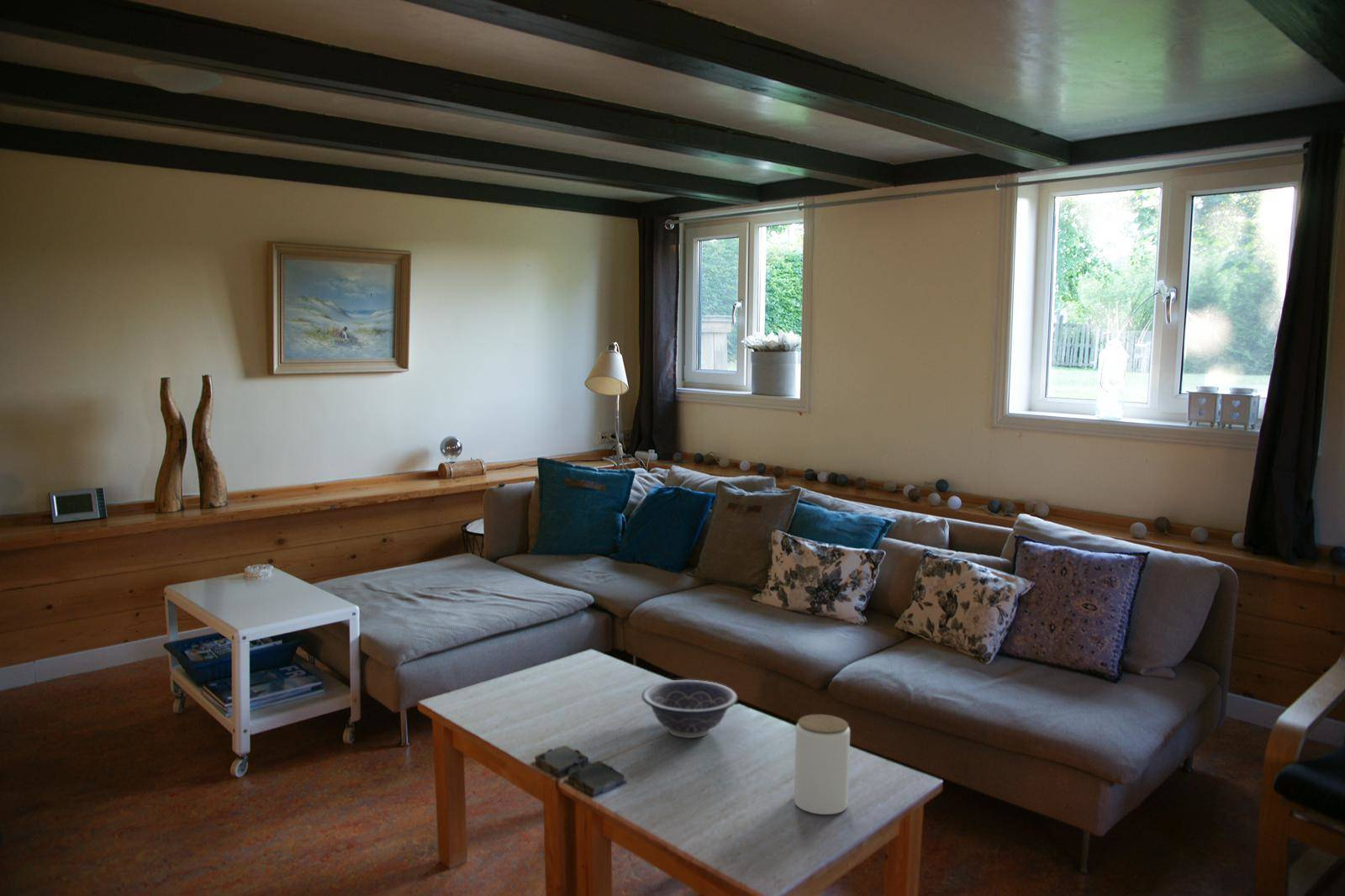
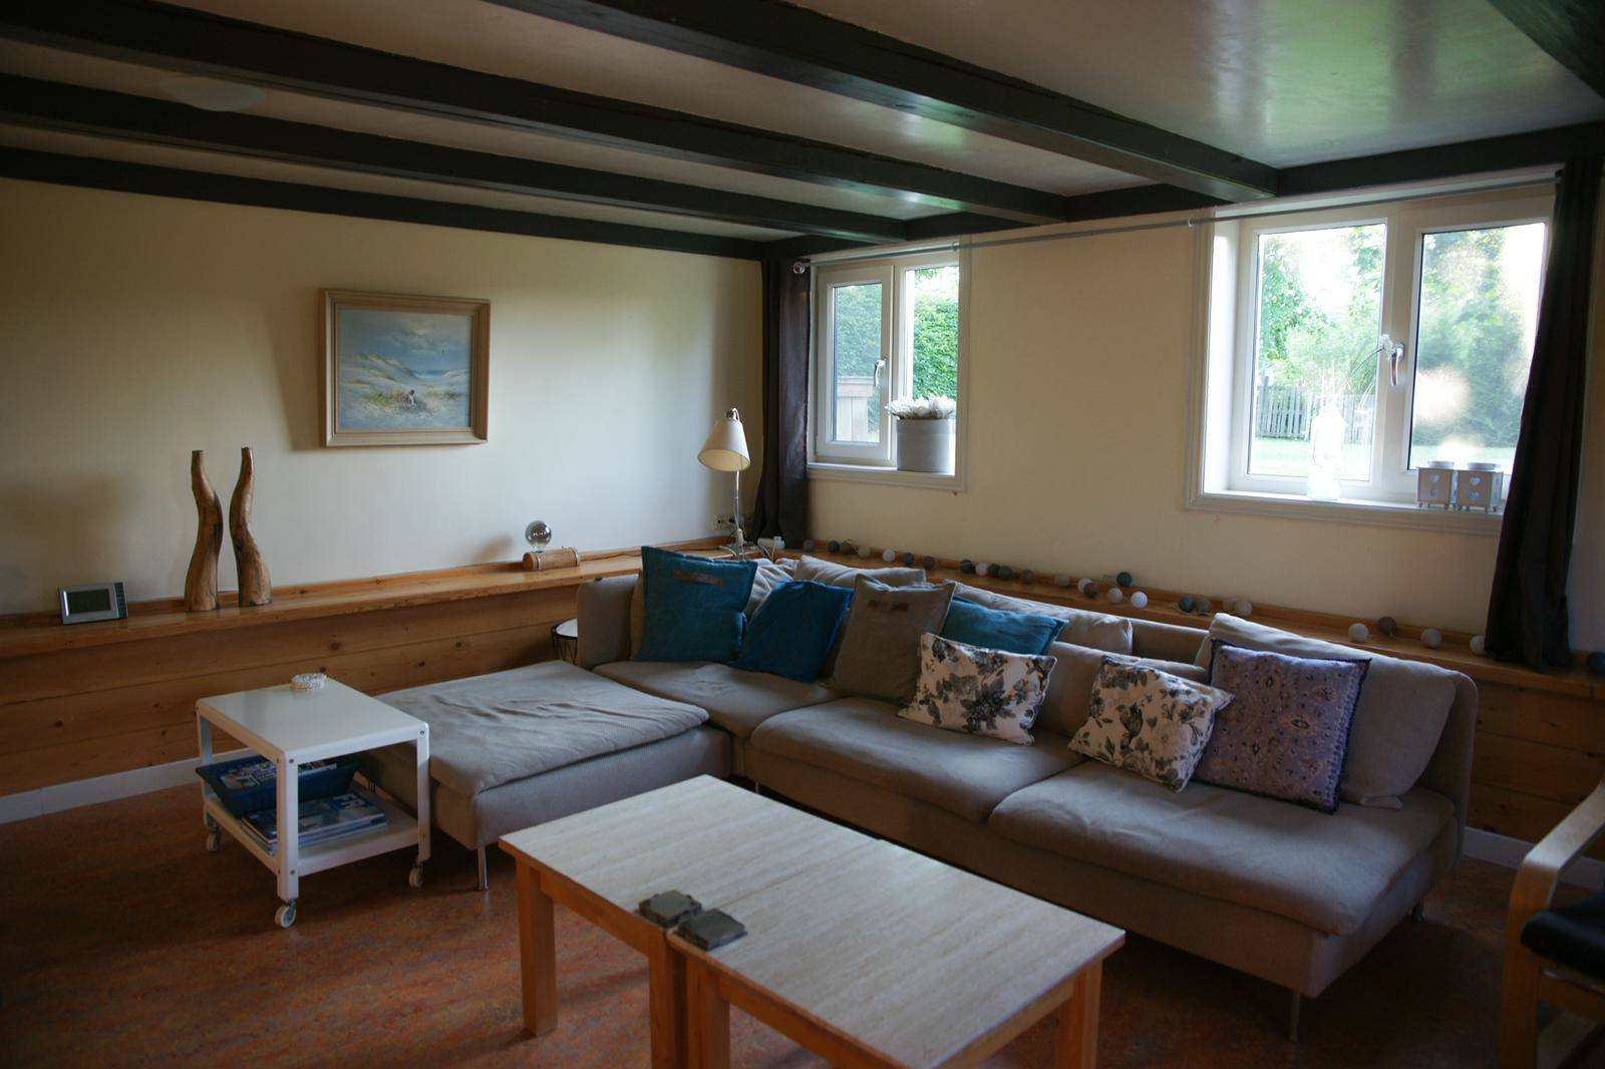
- jar (821, 762)
- decorative bowl (688, 712)
